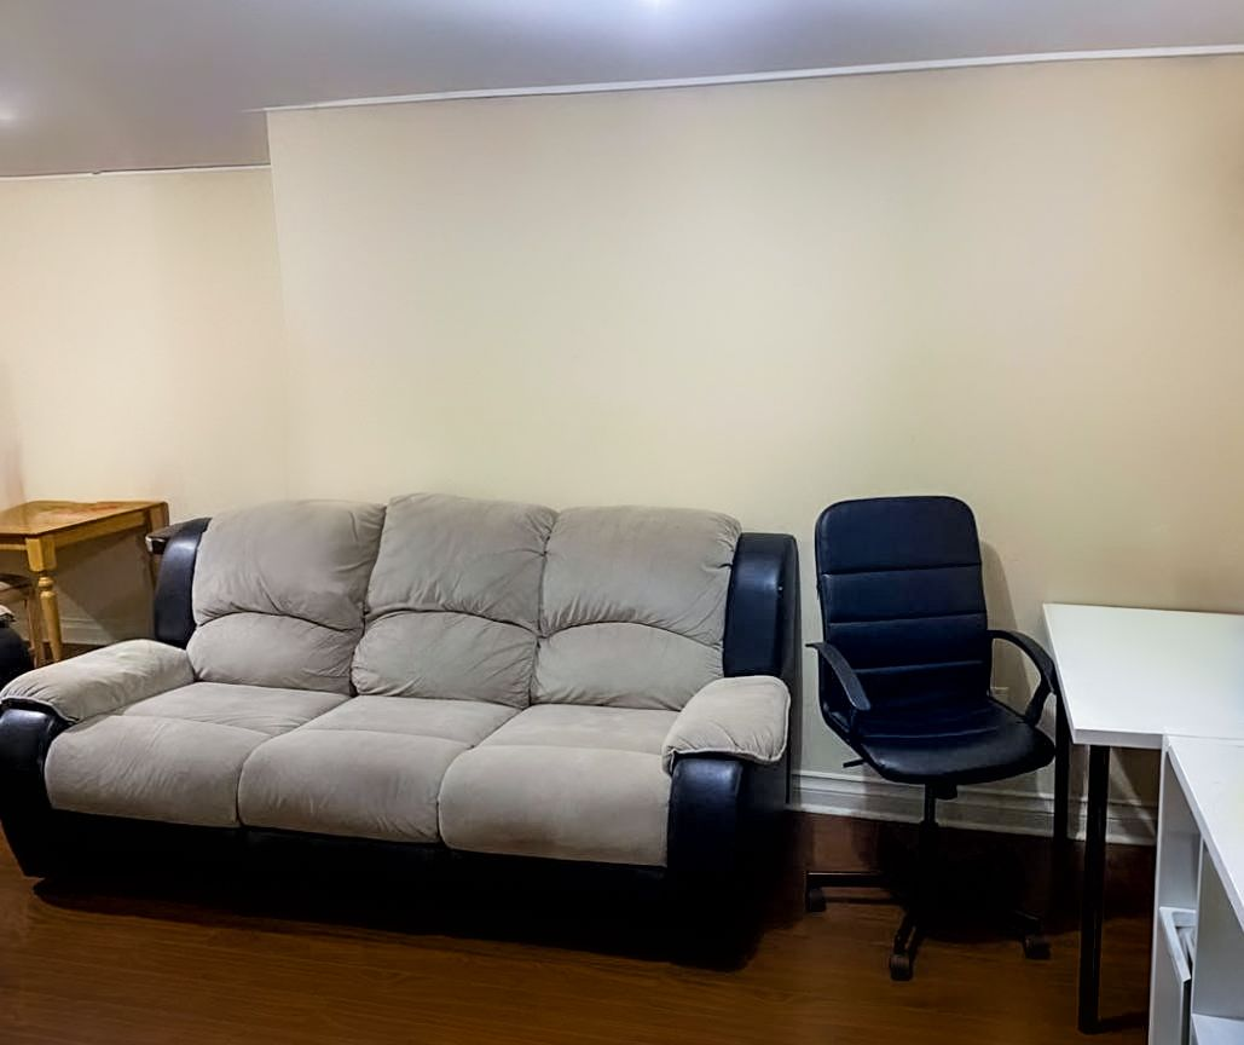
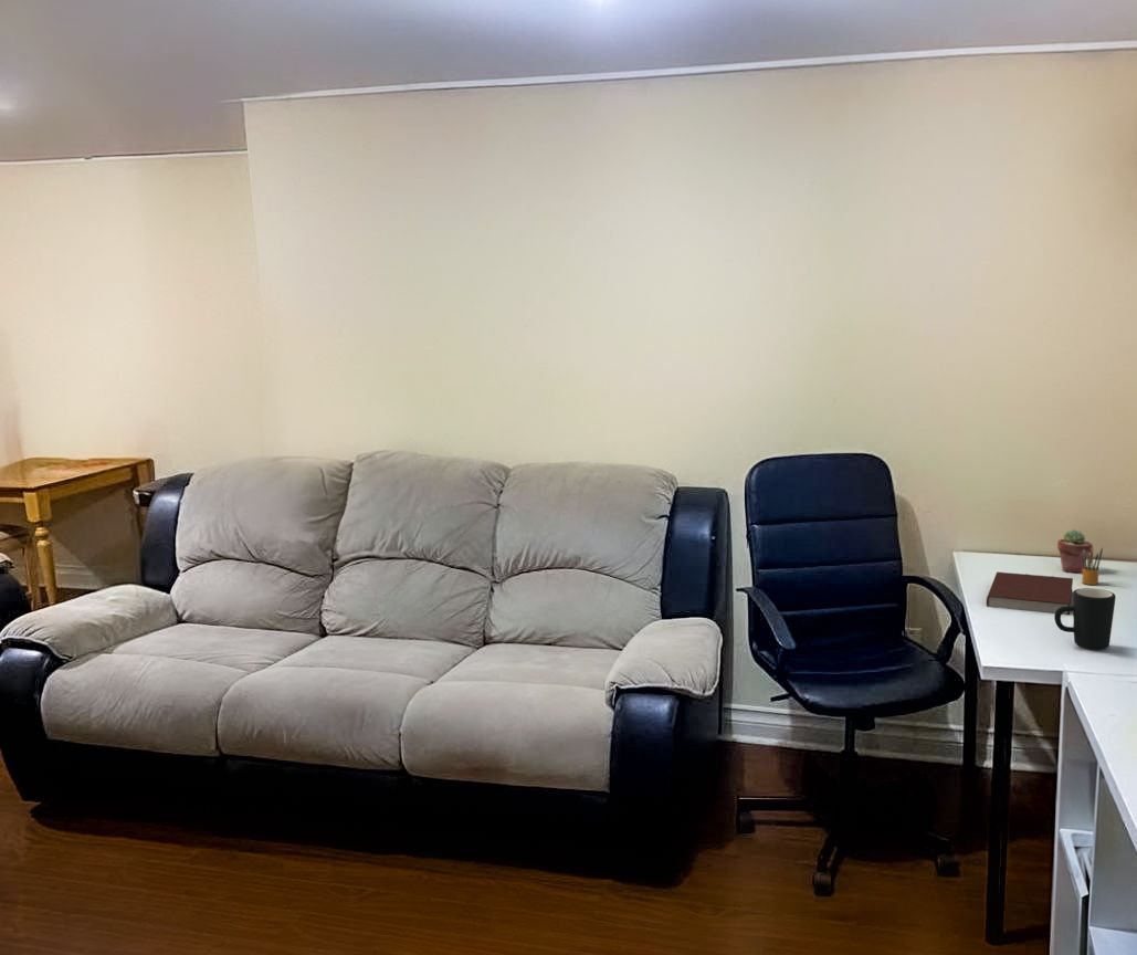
+ pencil box (1092, 565)
+ mug (1083, 619)
+ potted succulent (1074, 549)
+ notebook (1030, 592)
